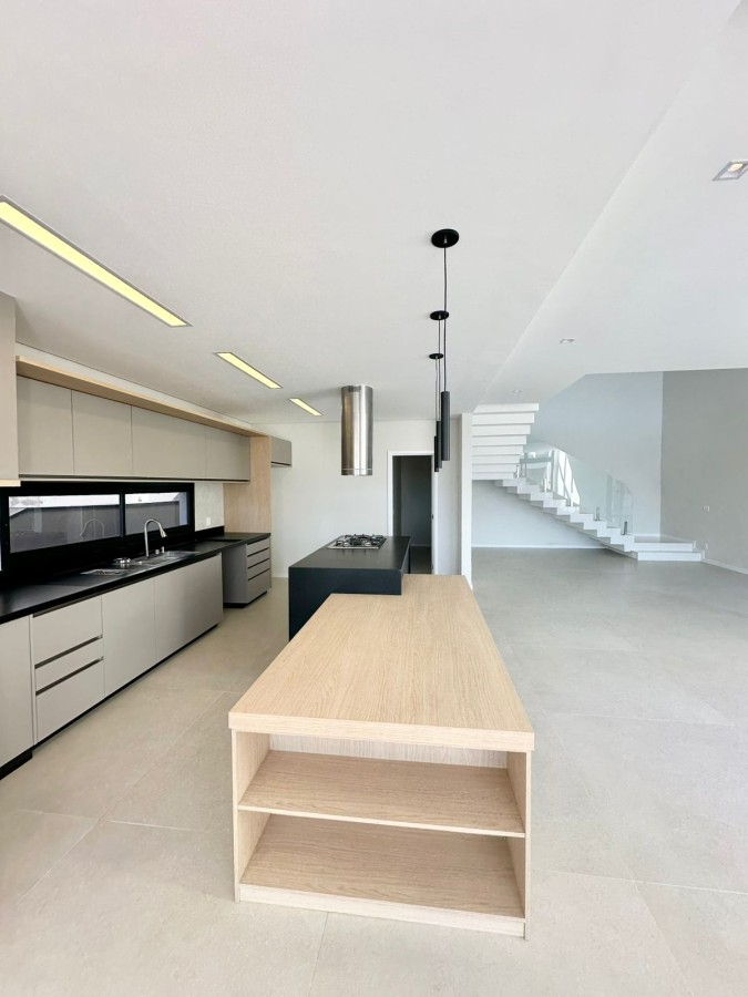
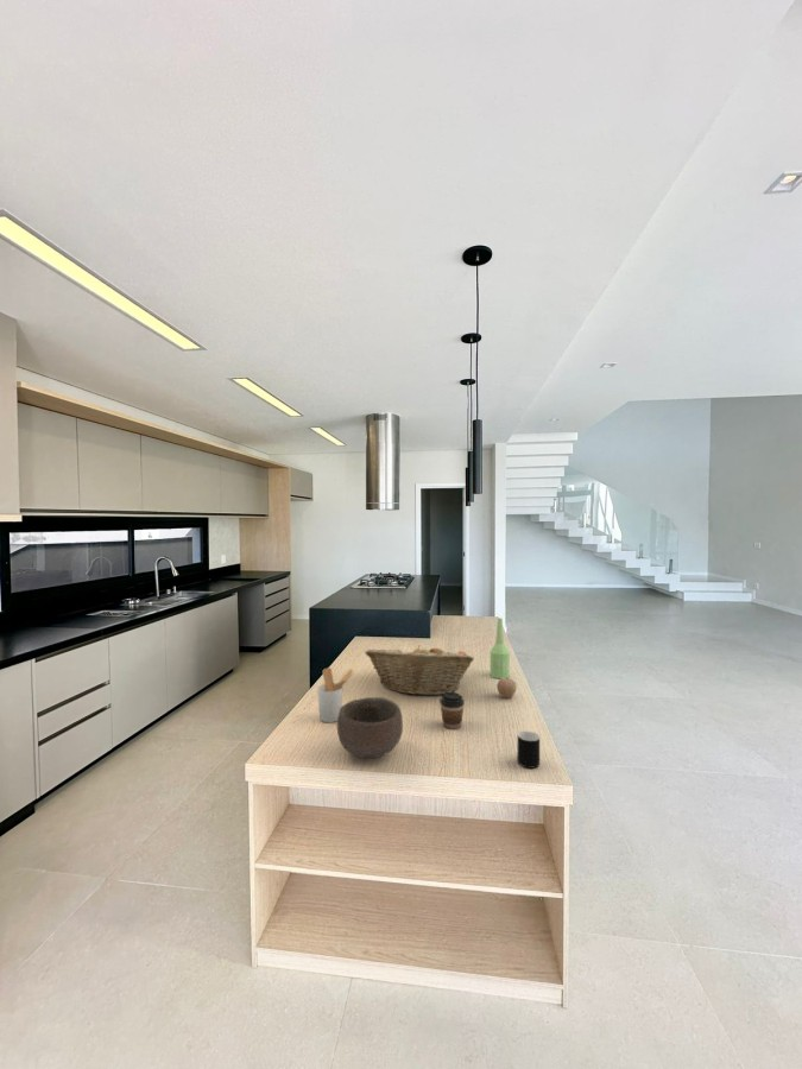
+ apple (506, 687)
+ cup (528, 746)
+ bowl (370, 729)
+ bottle (499, 646)
+ fruit basket (418, 663)
+ coffee cup (451, 708)
+ utensil holder (336, 694)
